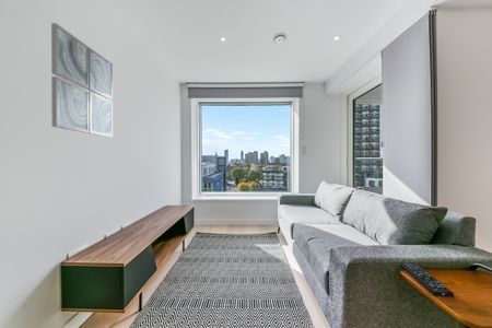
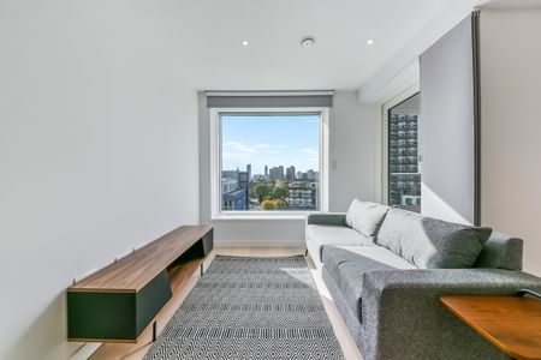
- remote control (423, 277)
- wall art (86, 90)
